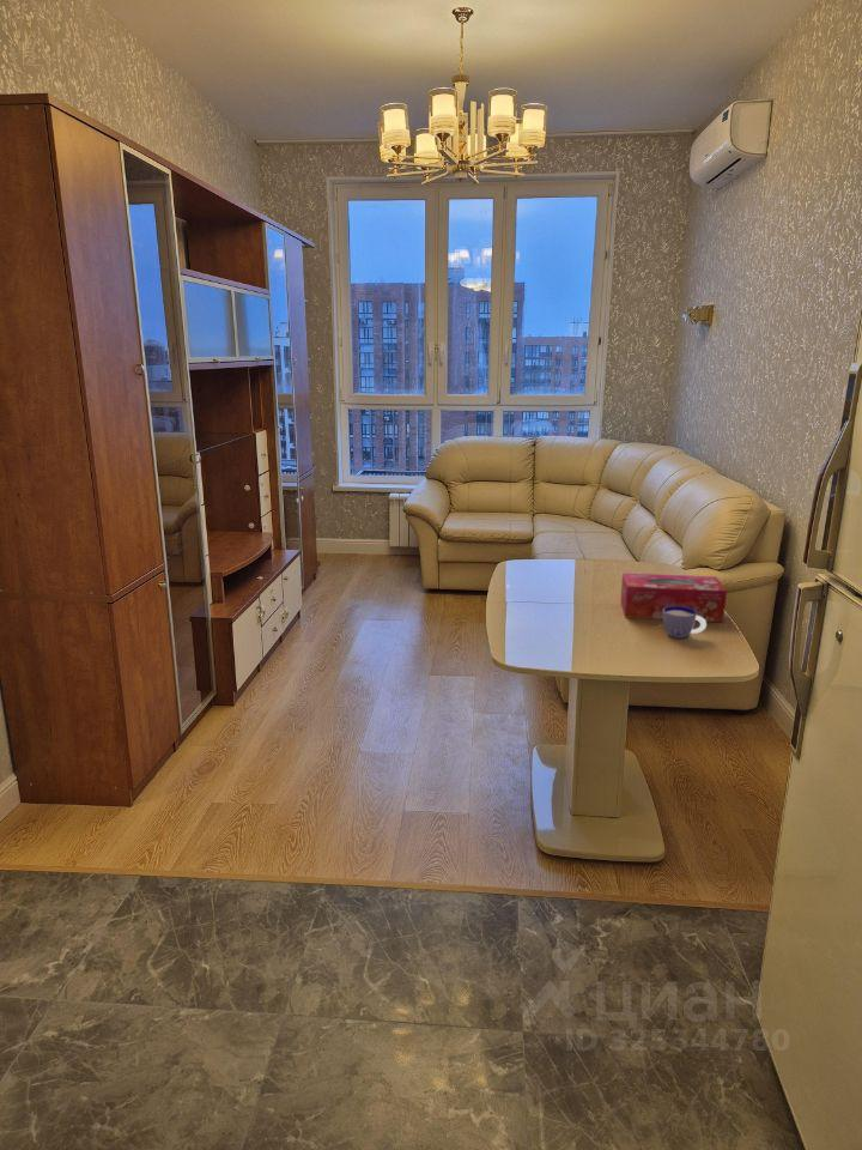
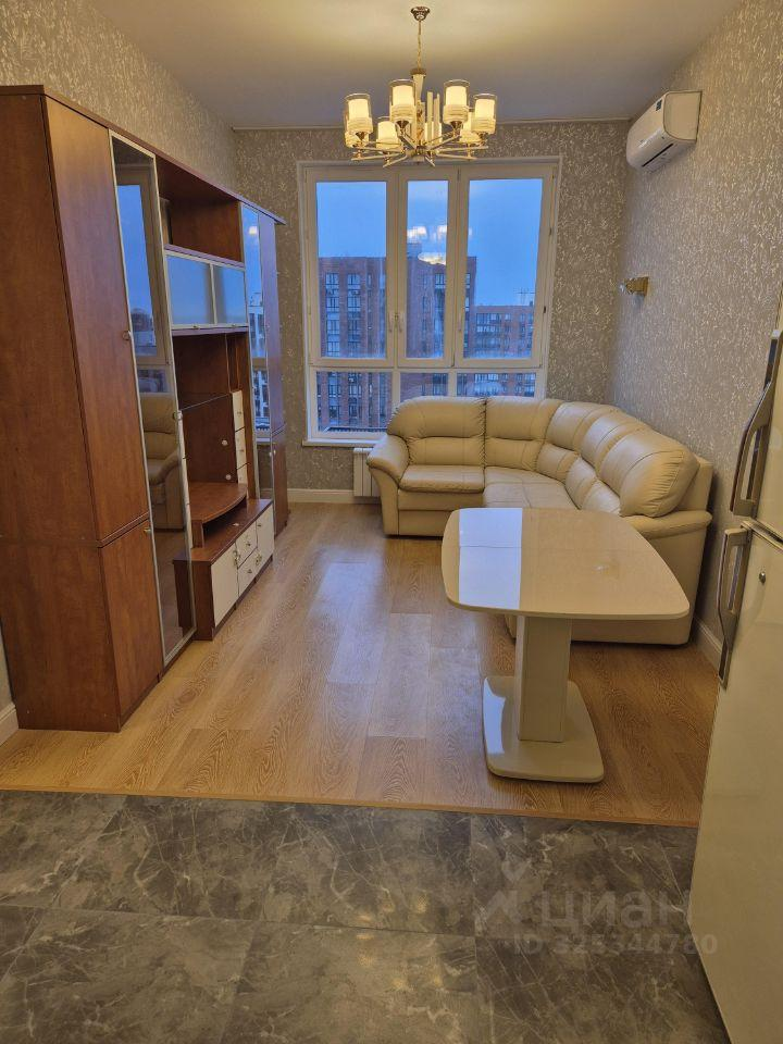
- cup (684, 623)
- tissue box (670, 597)
